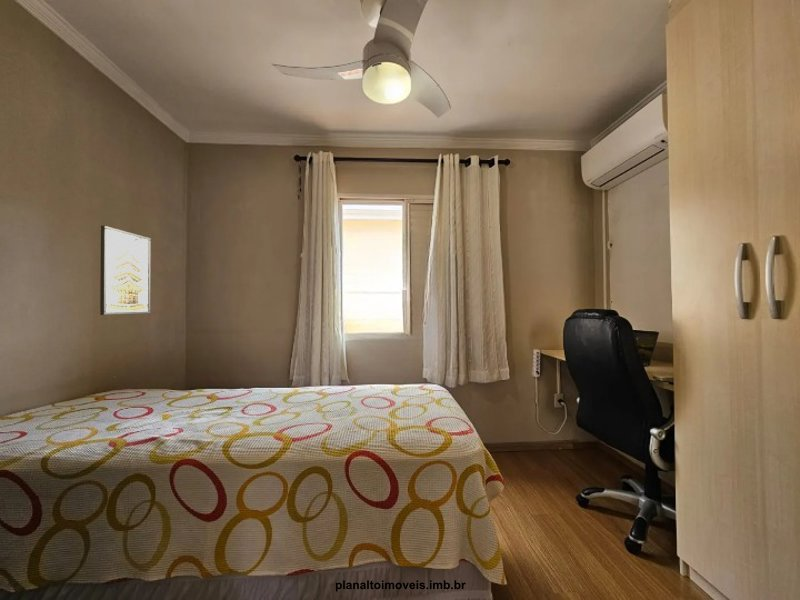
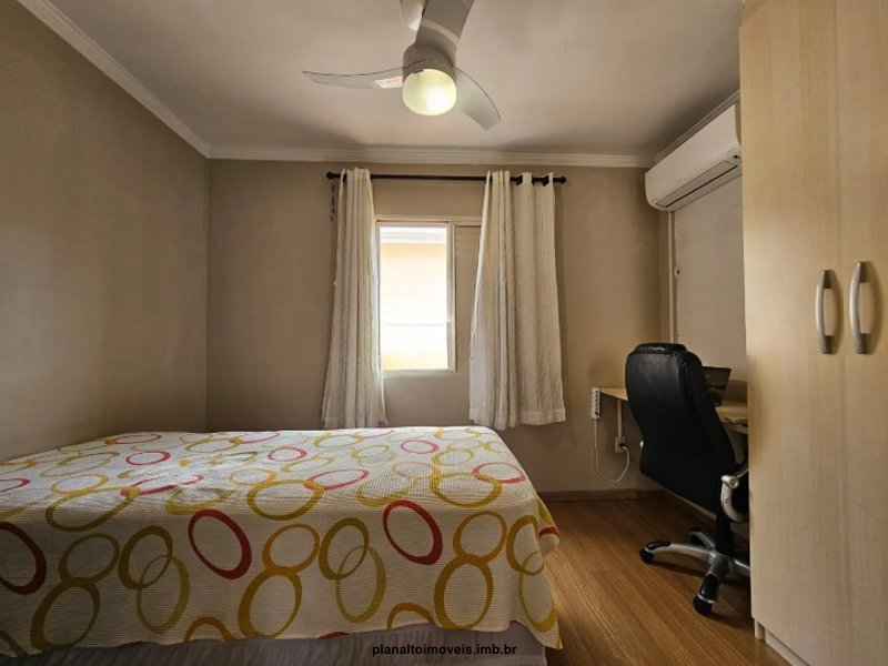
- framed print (127, 273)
